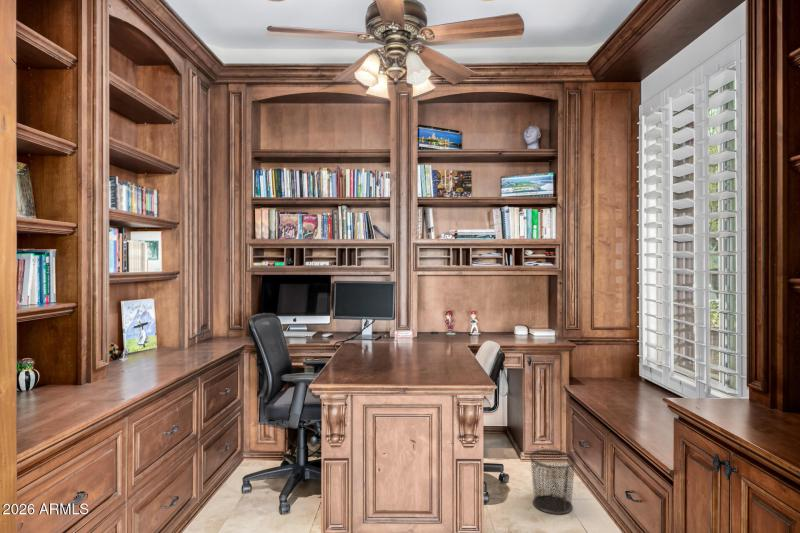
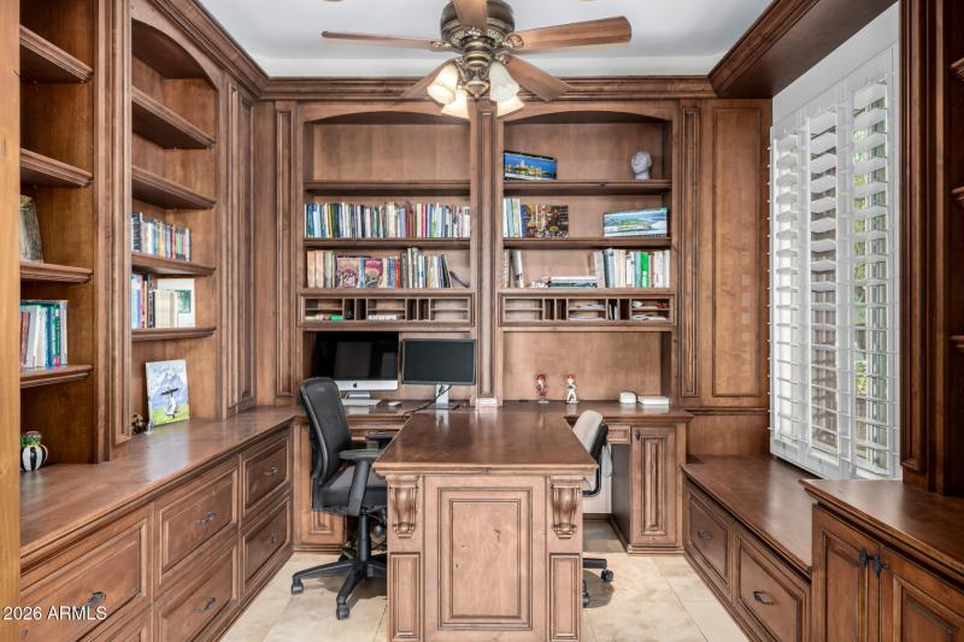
- waste bin (552, 481)
